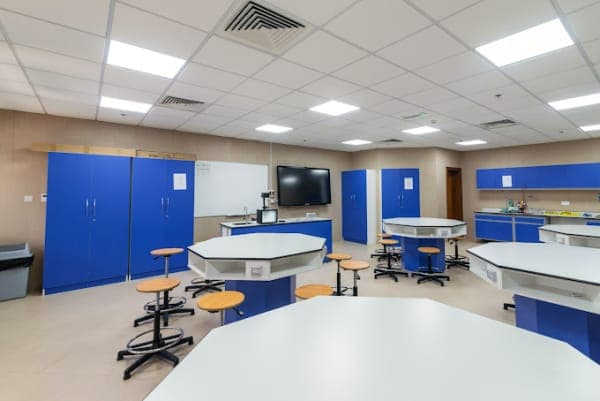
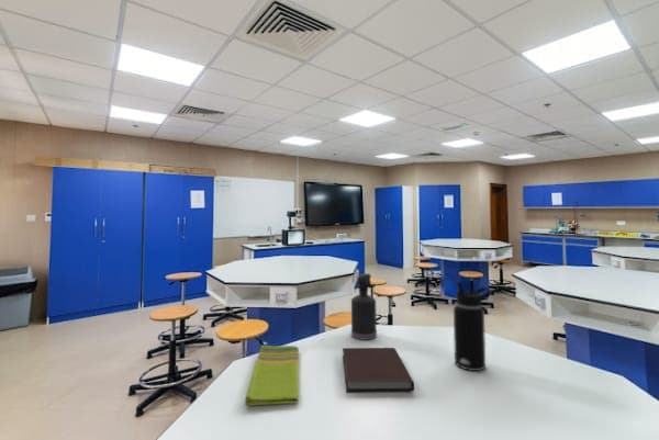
+ dish towel (276, 369)
+ notebook (373, 366)
+ water bottle (472, 323)
+ spray bottle (364, 304)
